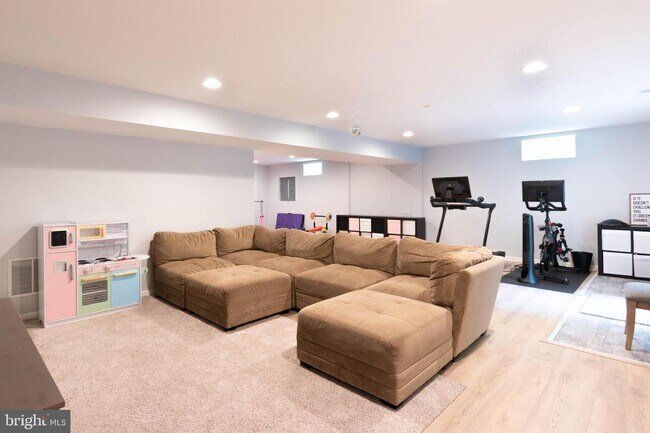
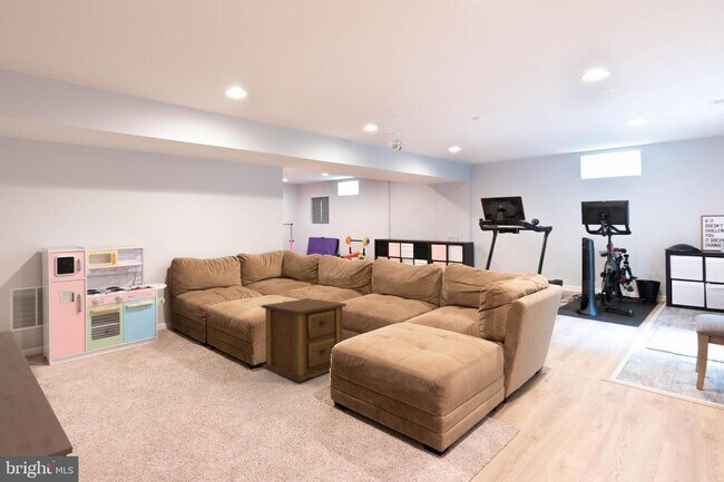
+ side table (304, 335)
